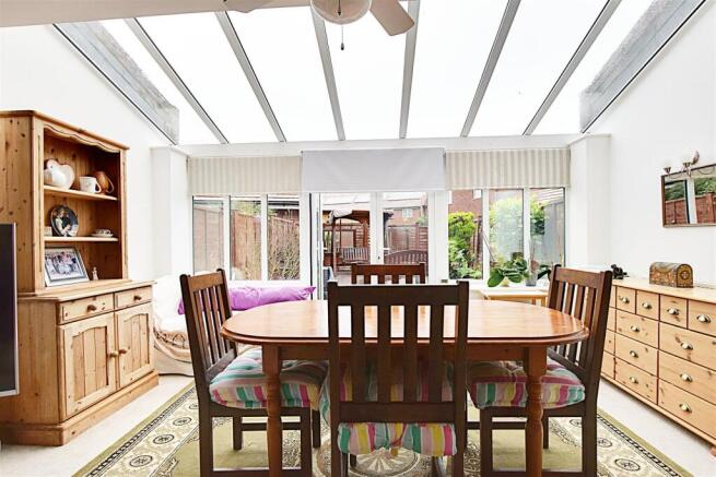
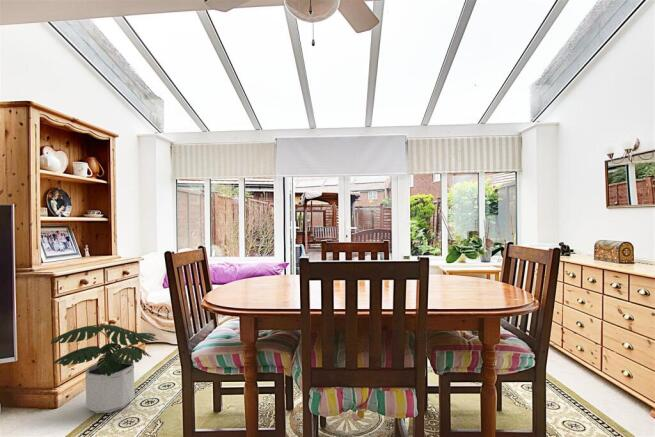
+ potted plant (113, 363)
